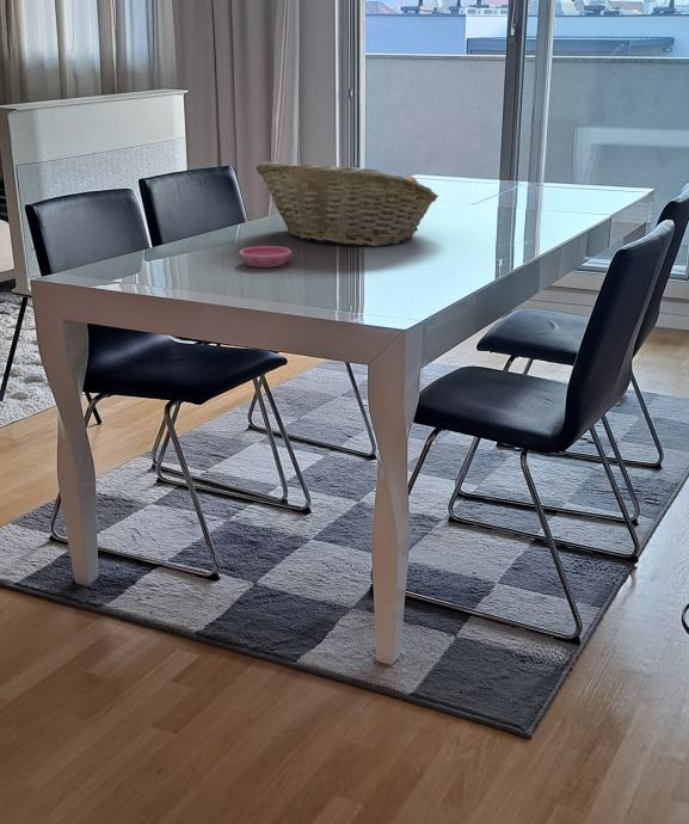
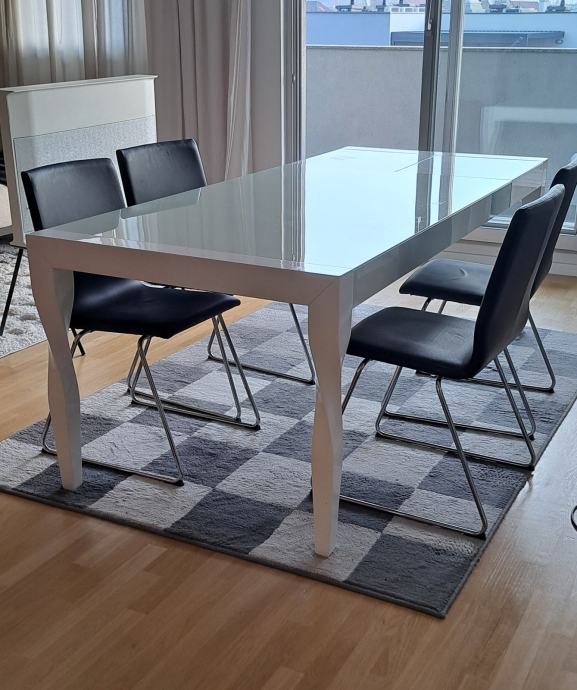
- fruit basket (345, 197)
- saucer (265, 257)
